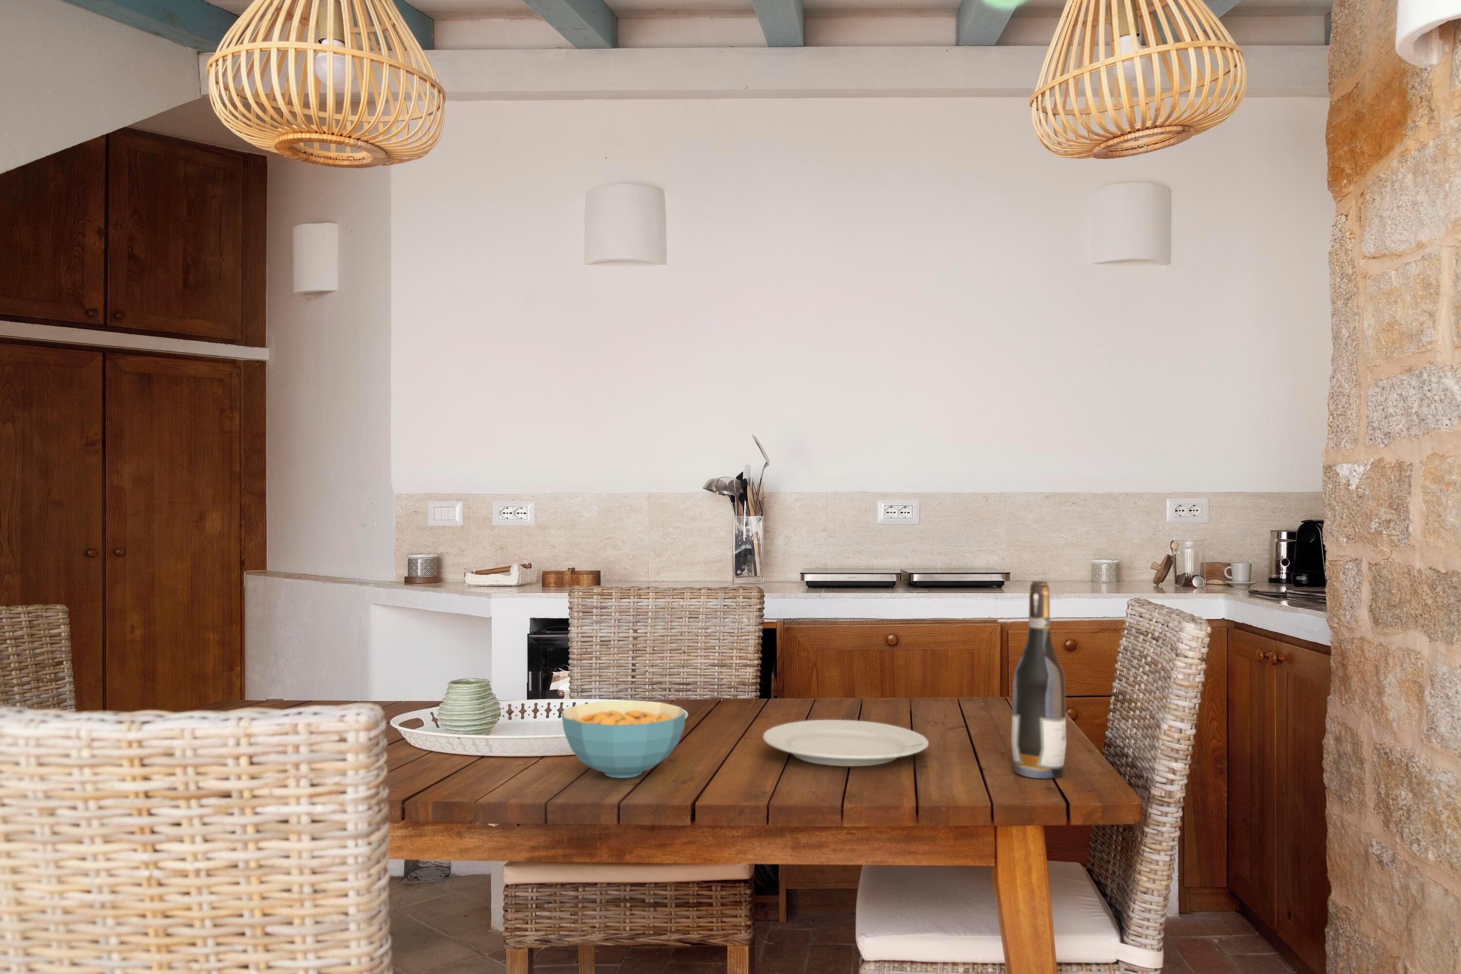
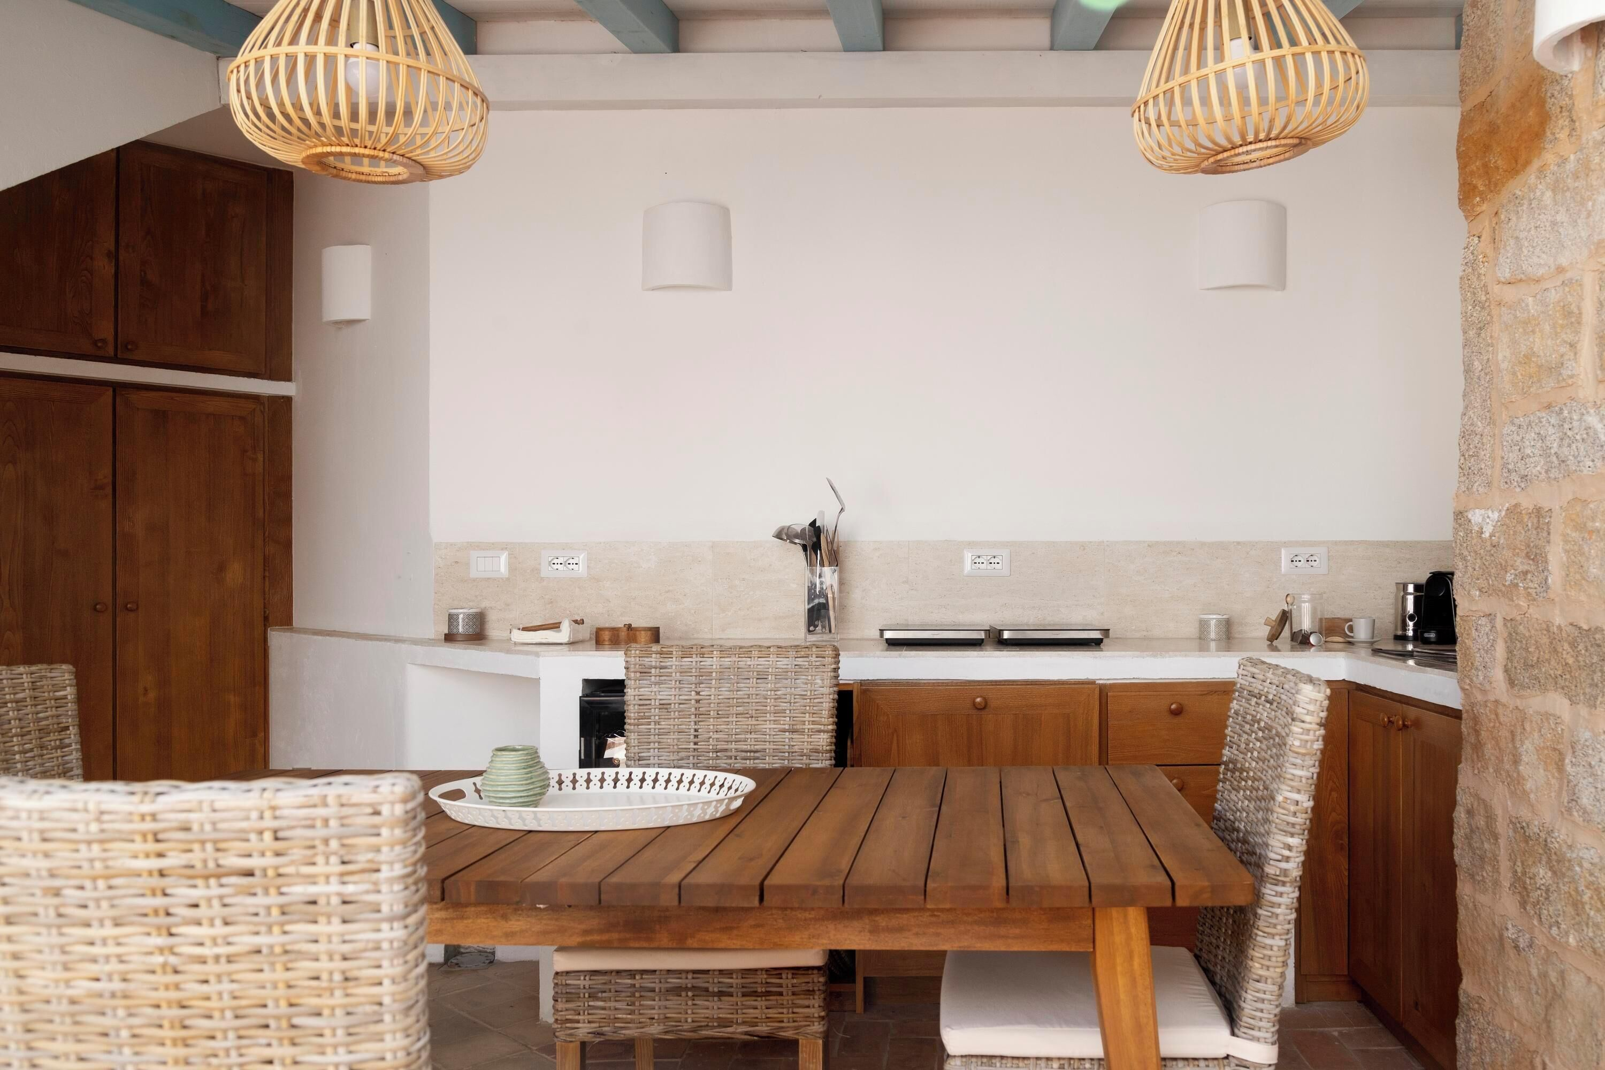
- chinaware (845, 745)
- cereal bowl (623, 742)
- wine bottle (1039, 677)
